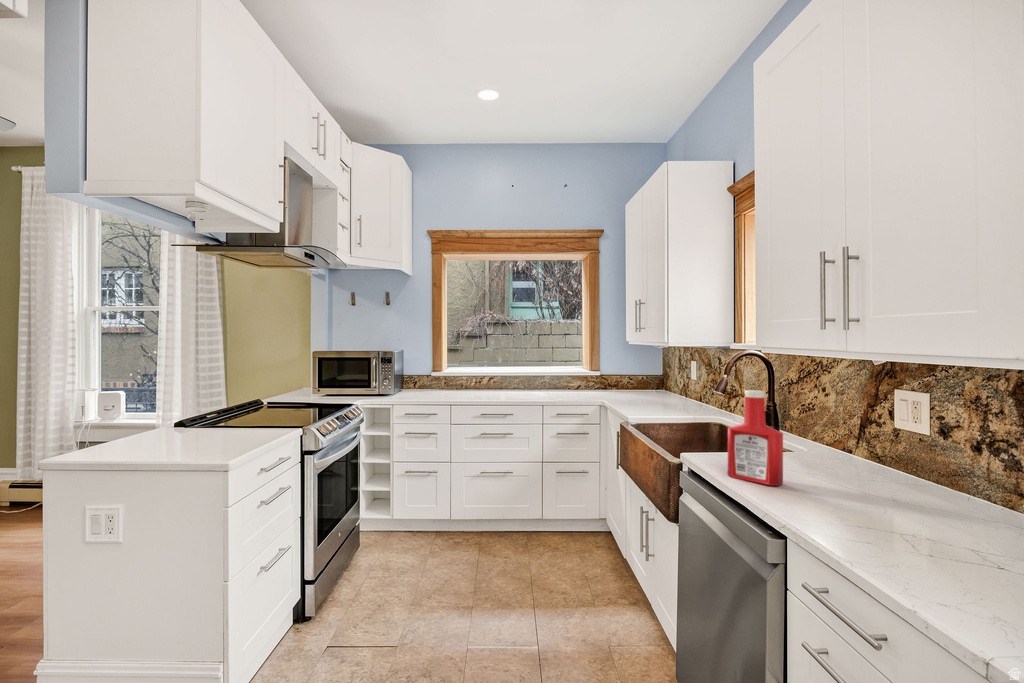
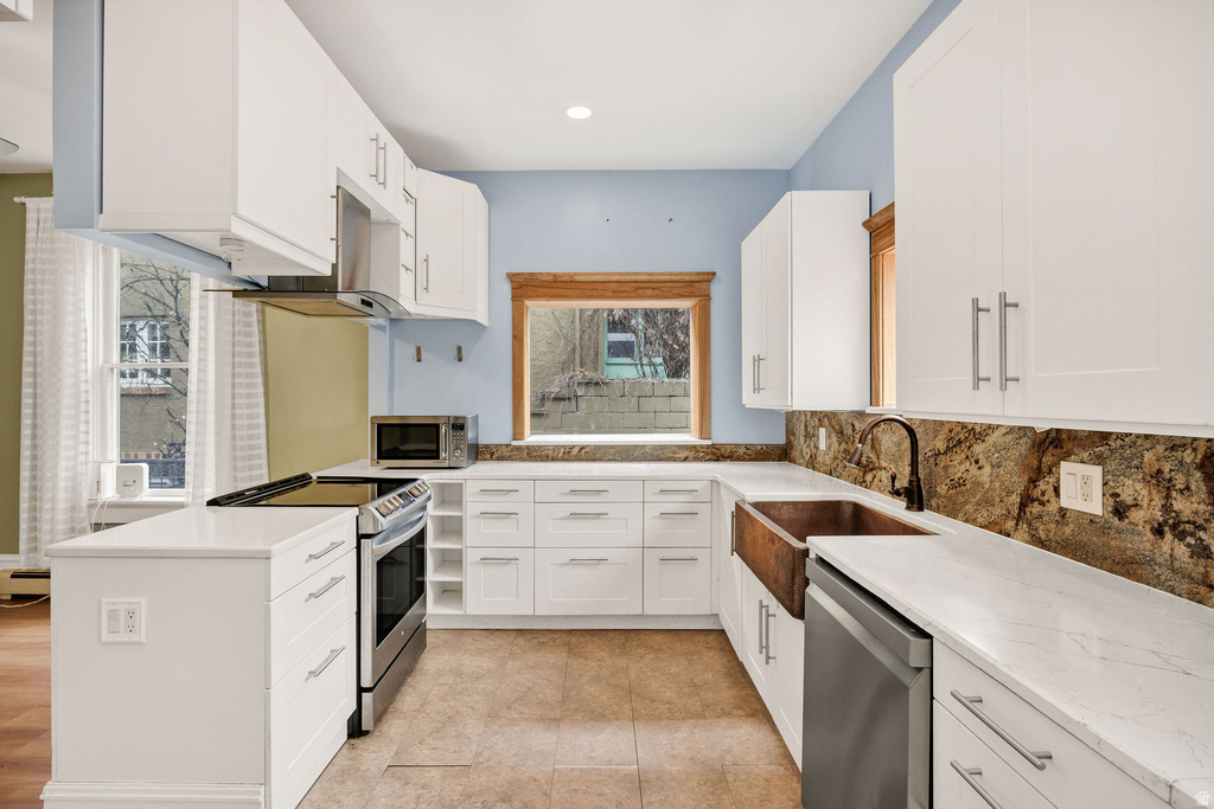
- soap bottle (754, 435)
